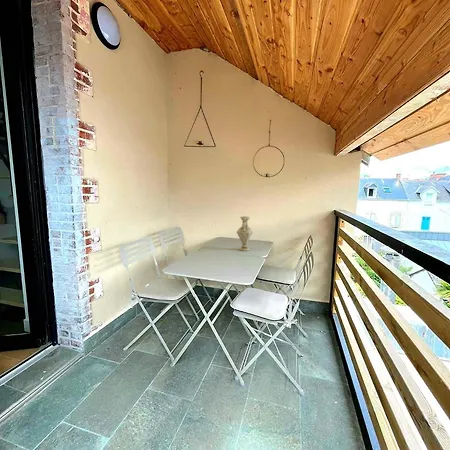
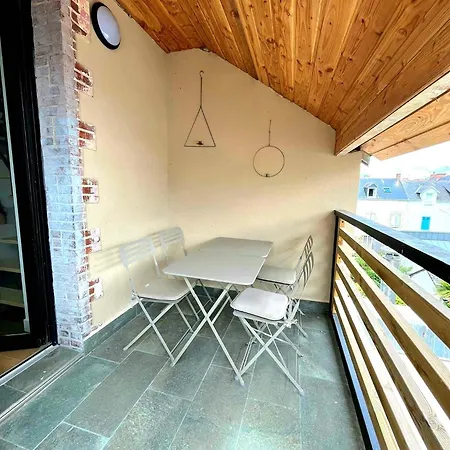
- vase (244, 233)
